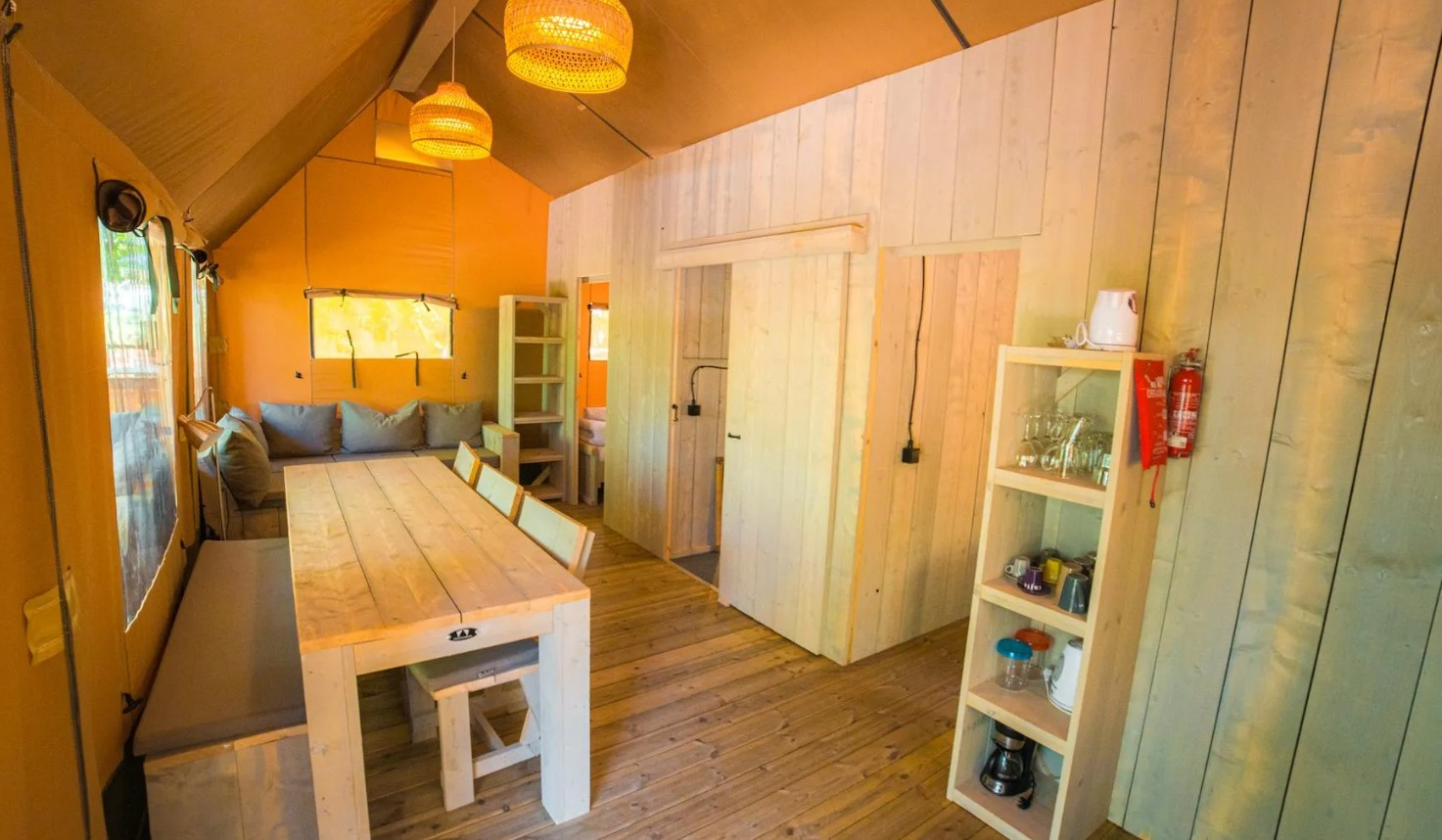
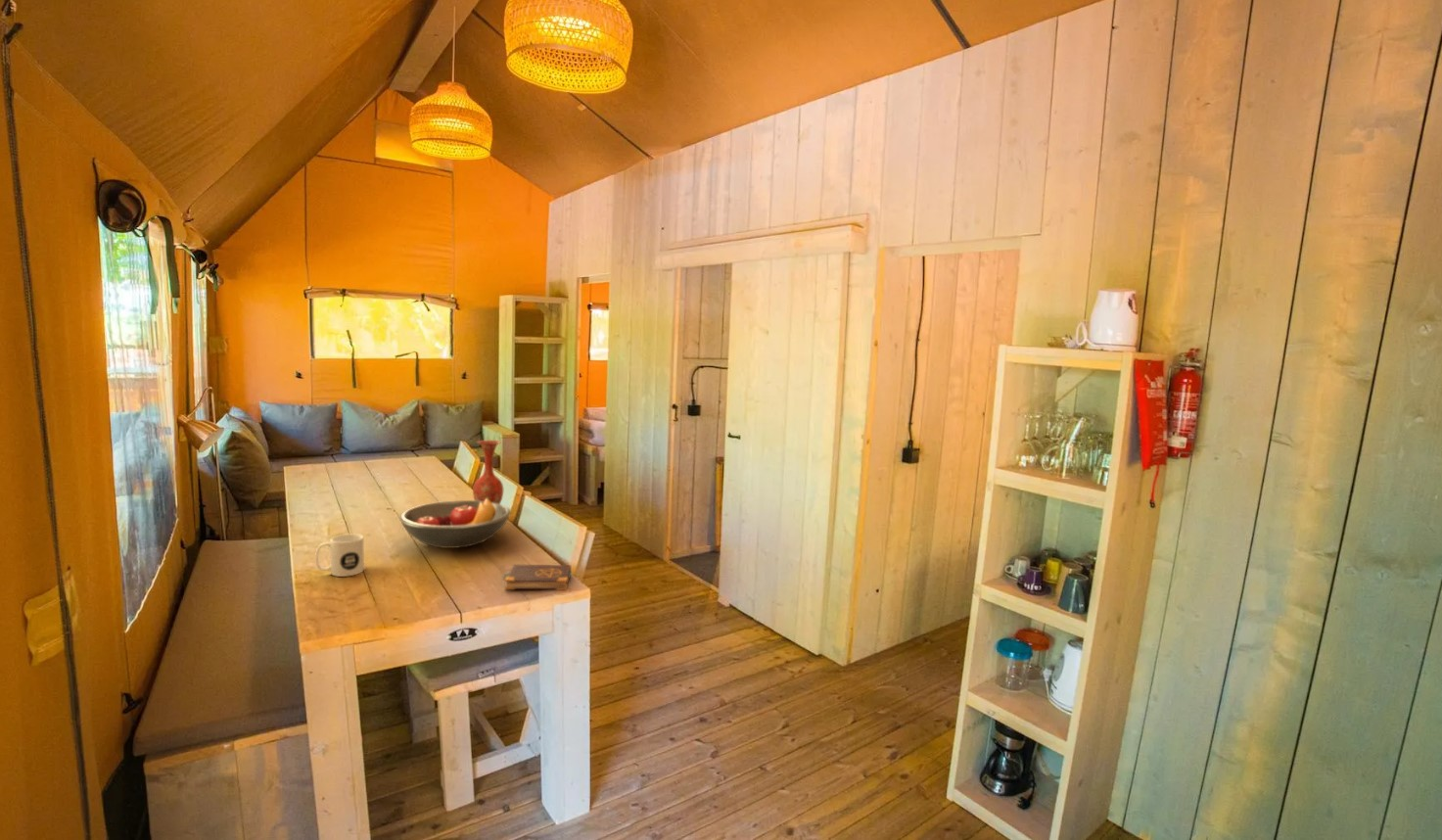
+ fruit bowl (456, 523)
+ mug (340, 555)
+ vase (488, 478)
+ book (538, 577)
